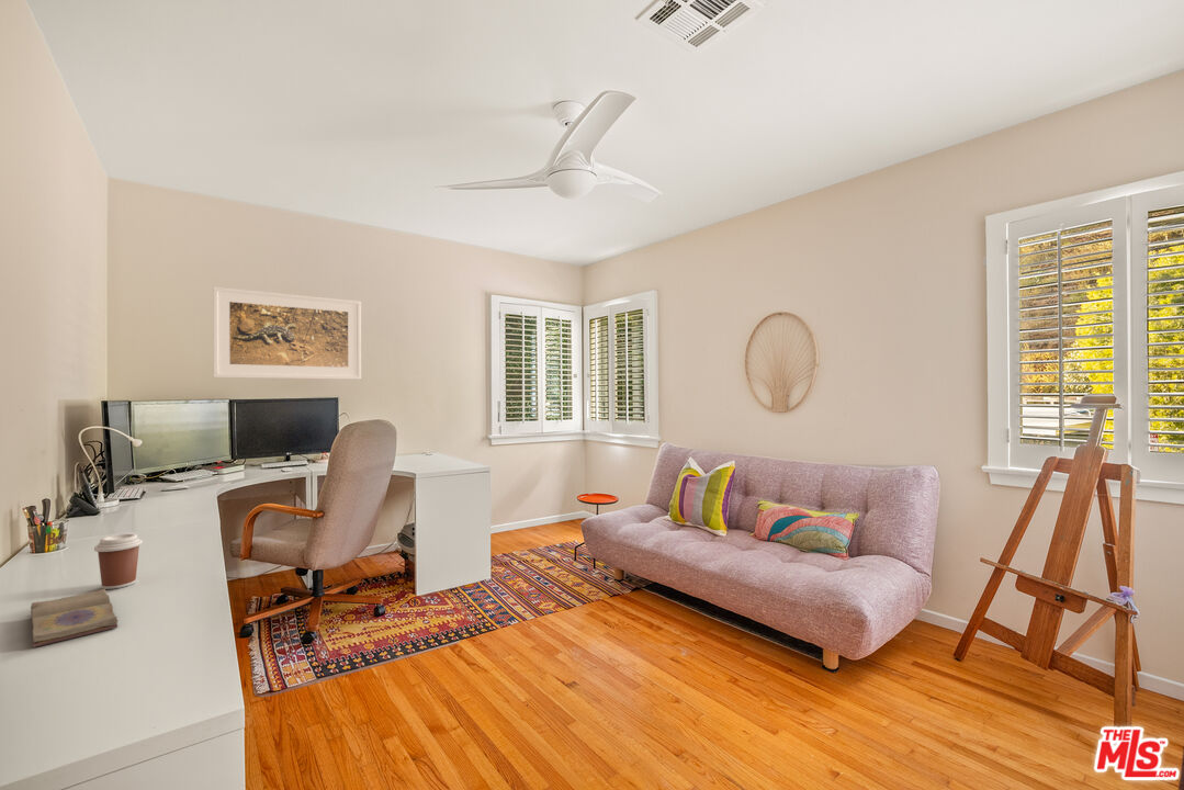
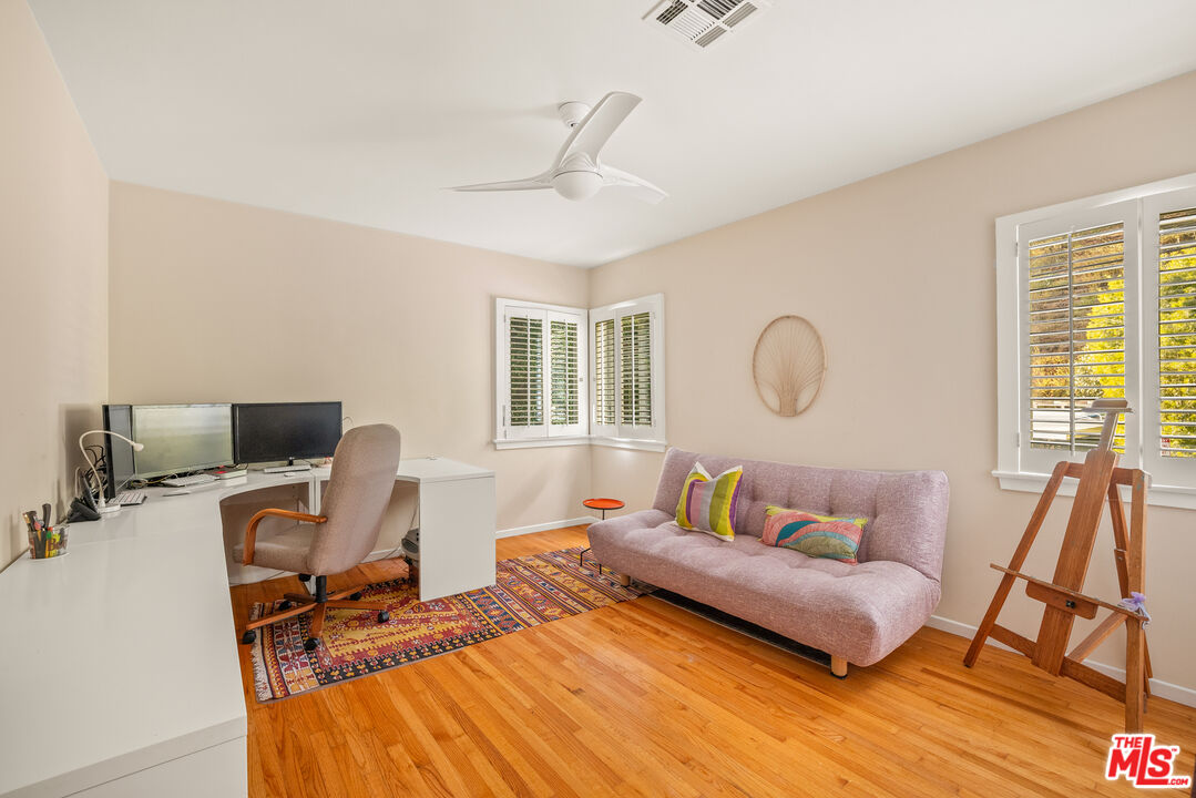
- diary (72, 612)
- coffee cup (119, 561)
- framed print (292, 336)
